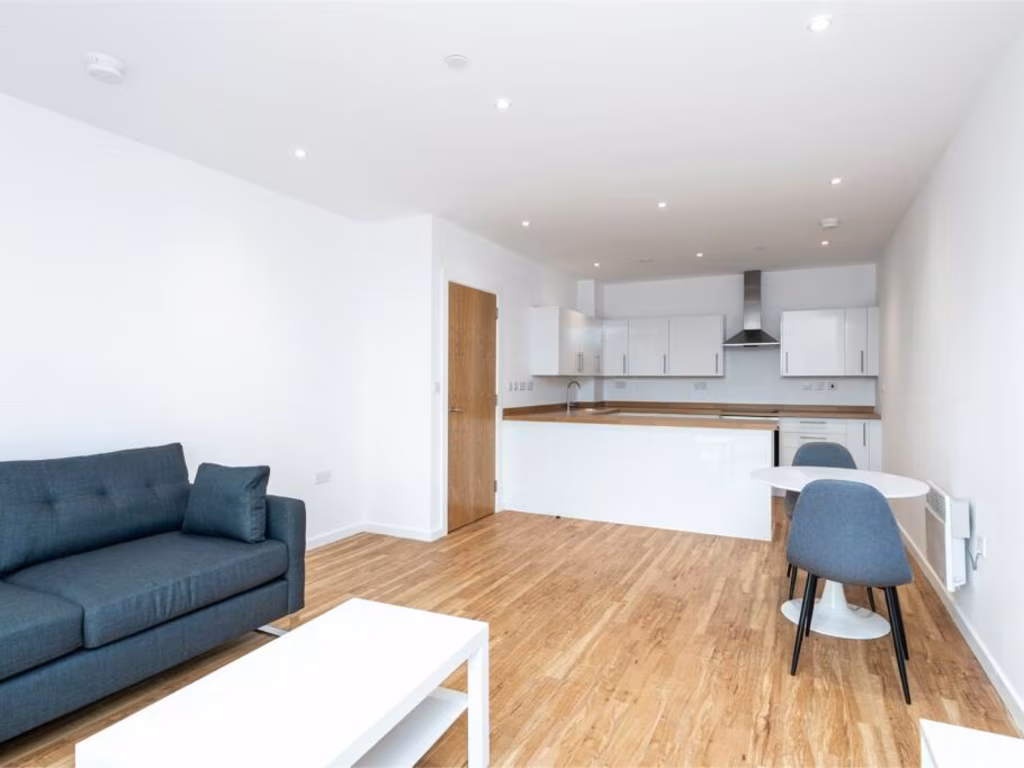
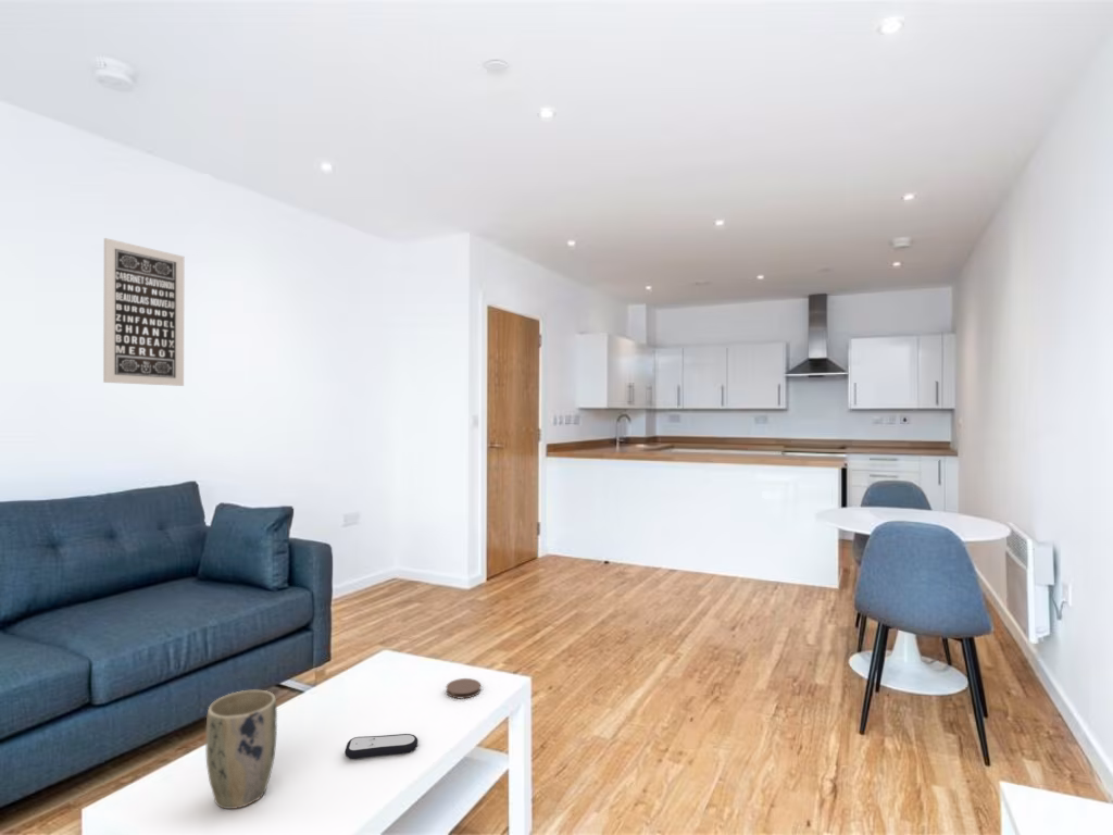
+ coaster (463, 687)
+ wall art (146, 315)
+ remote control (382, 745)
+ plant pot (241, 748)
